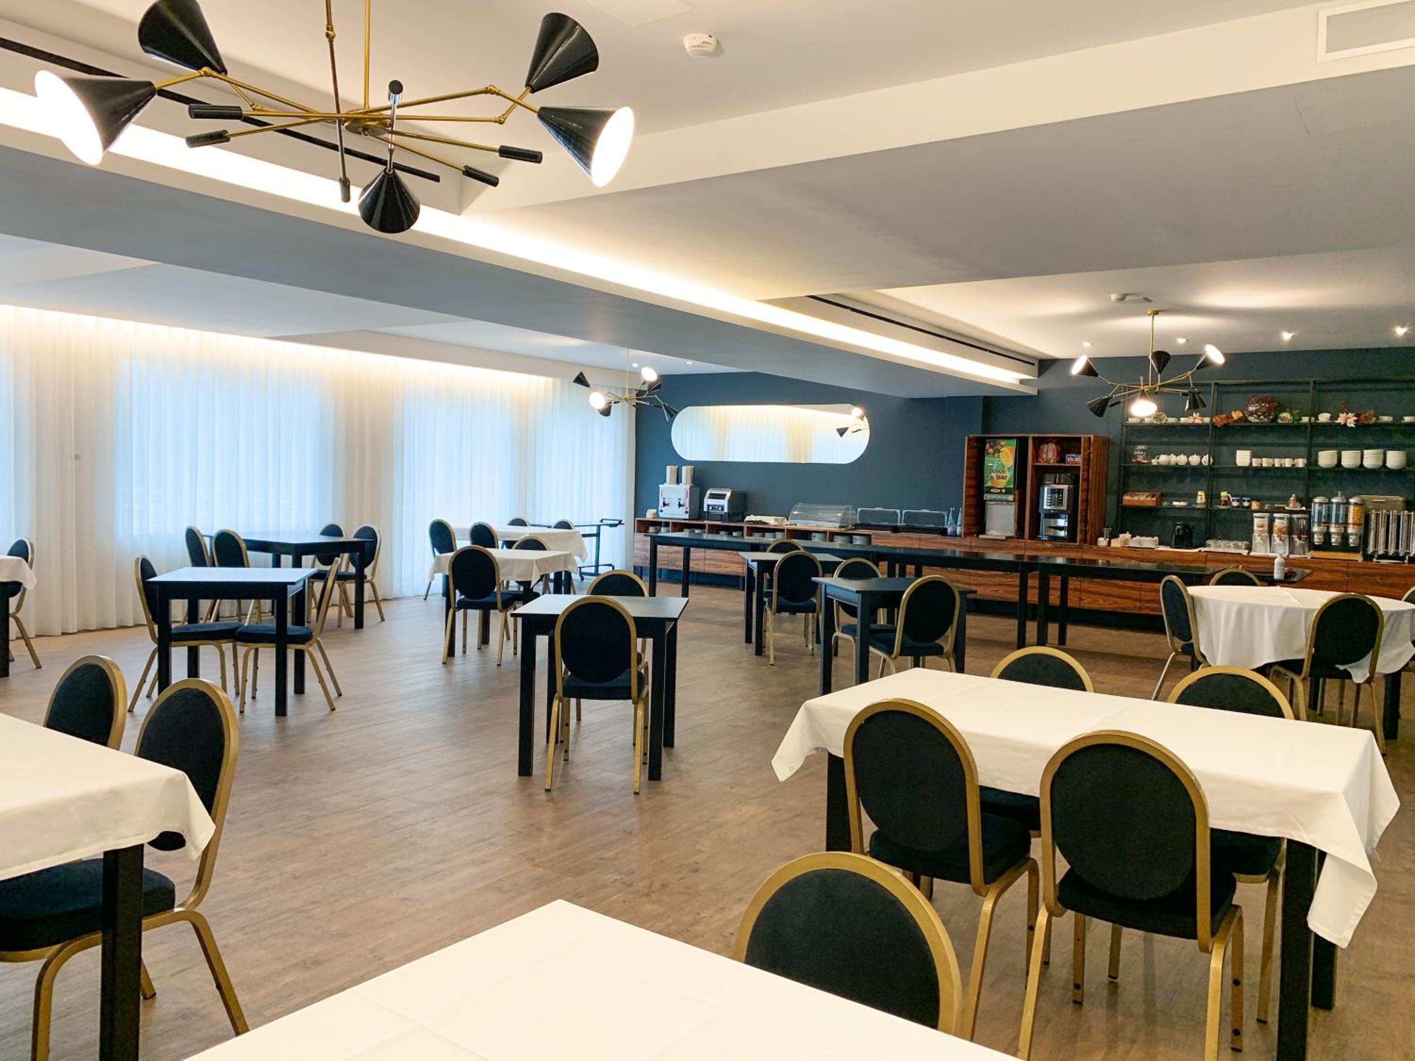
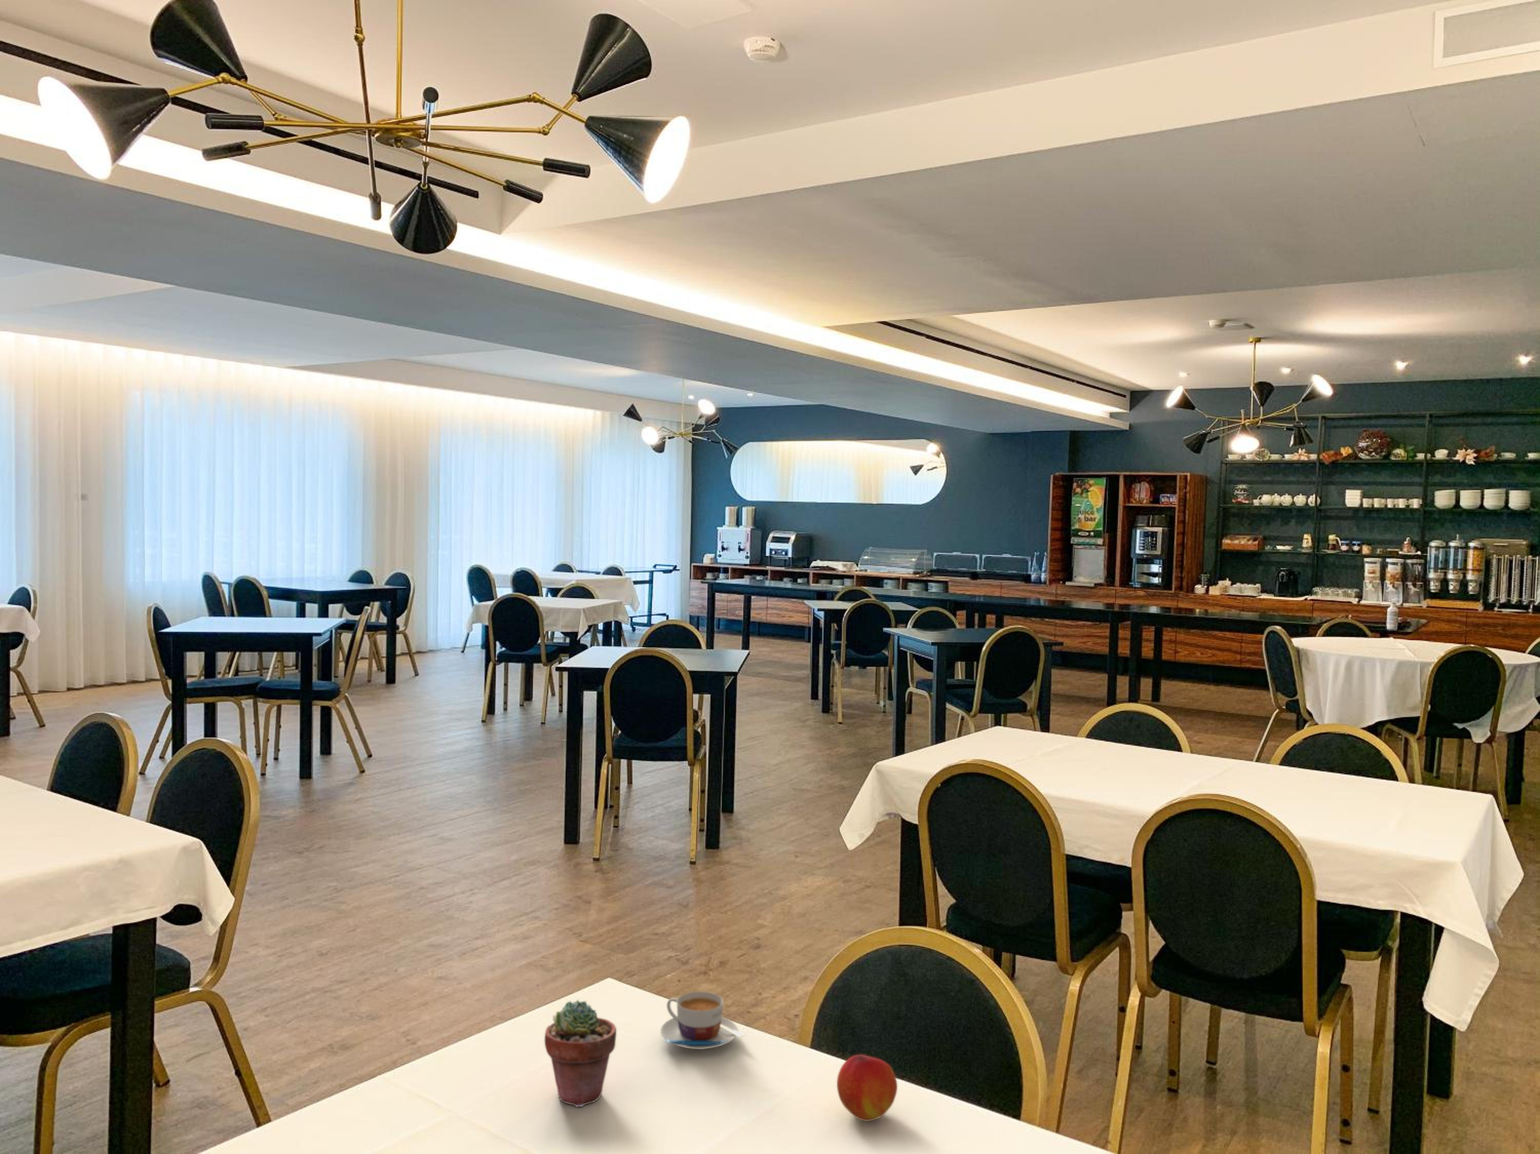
+ potted succulent (580, 1047)
+ coffee cup (696, 1021)
+ peach (866, 1086)
